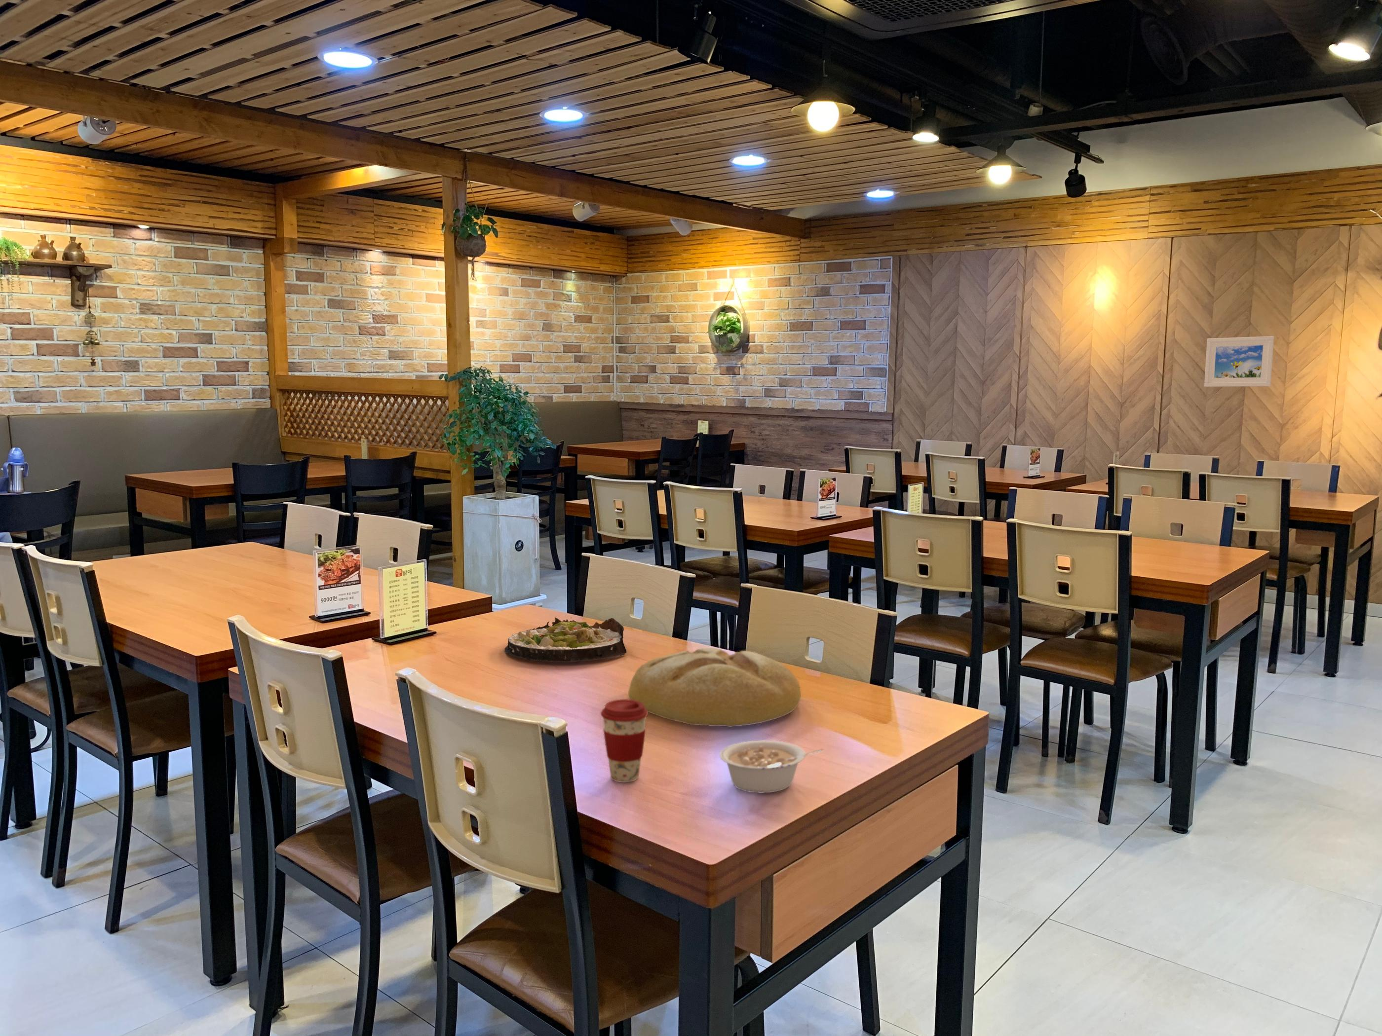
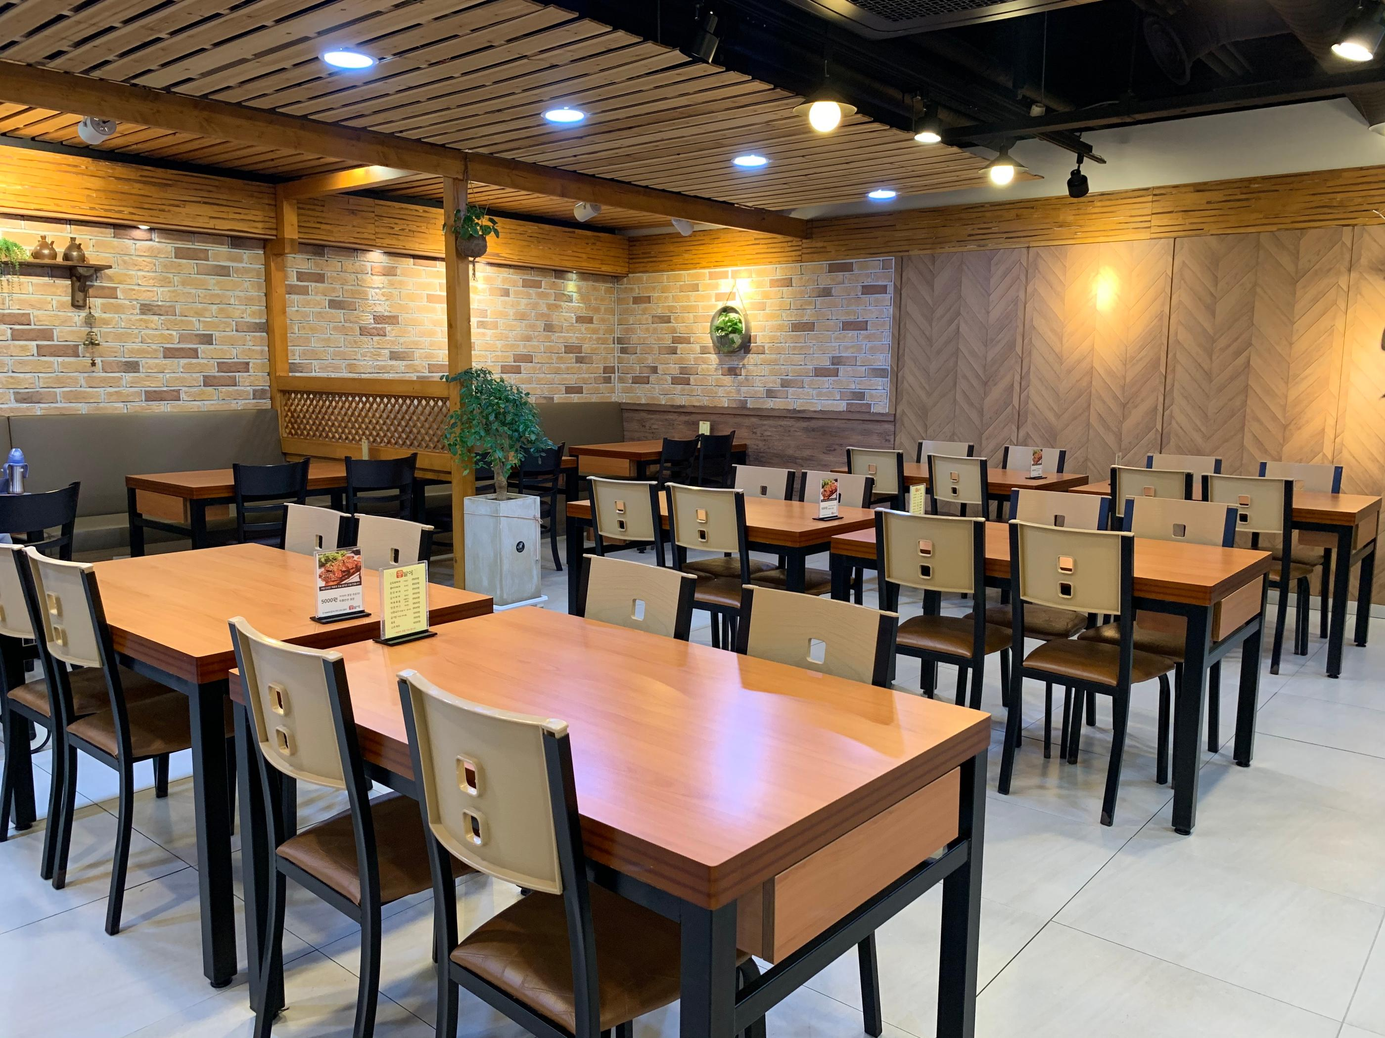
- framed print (1238, 361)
- coffee cup (625, 741)
- legume (765, 765)
- bread (716, 678)
- salad plate (564, 637)
